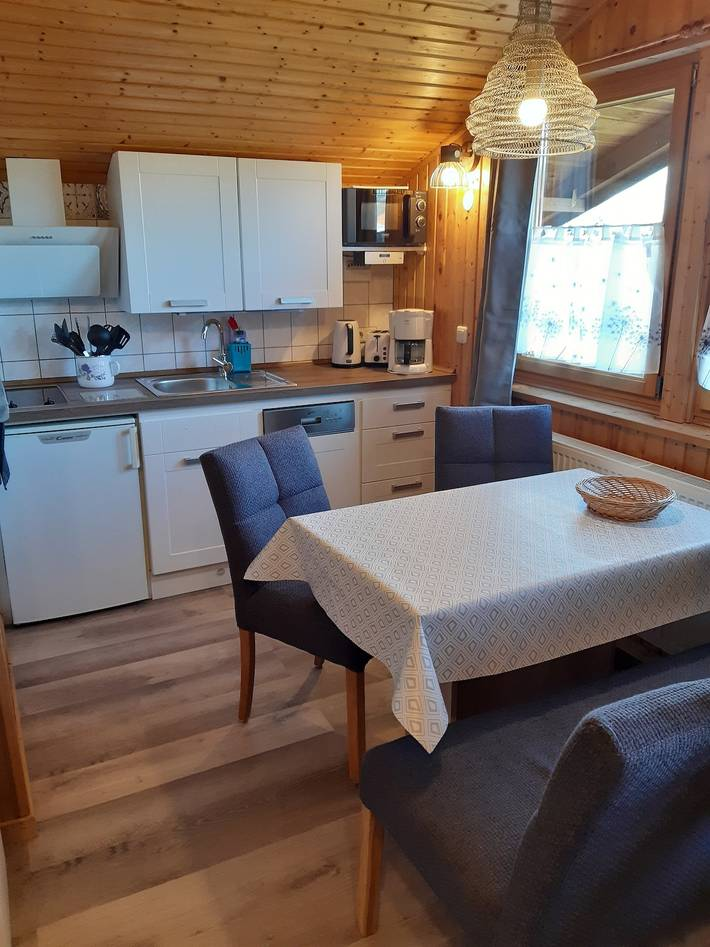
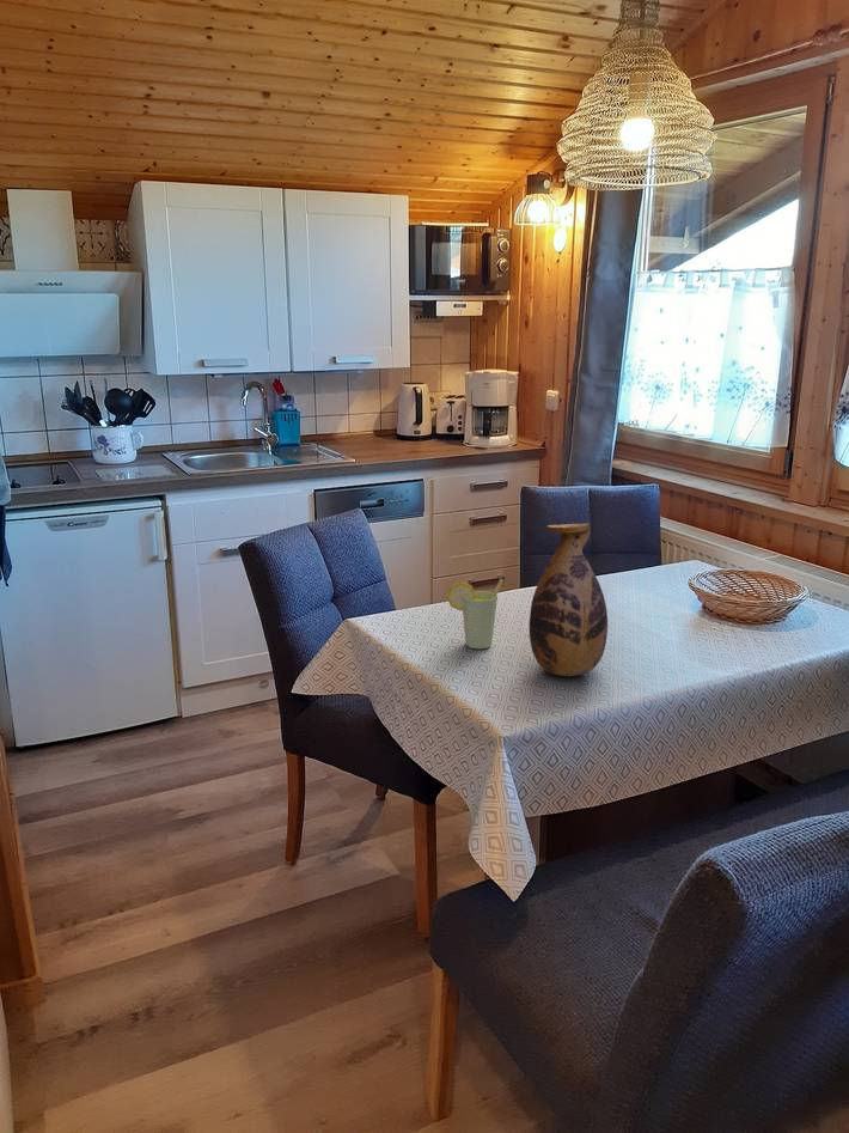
+ vase (569, 599)
+ cup (474, 611)
